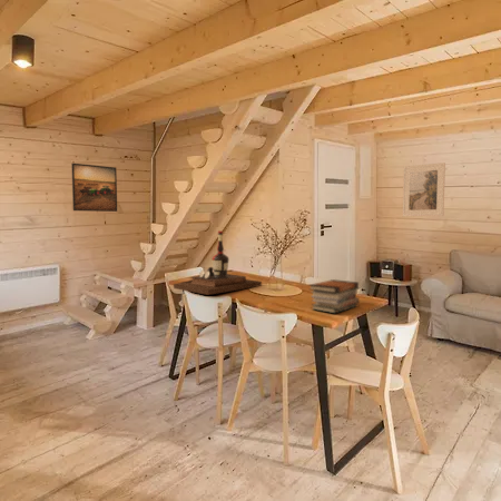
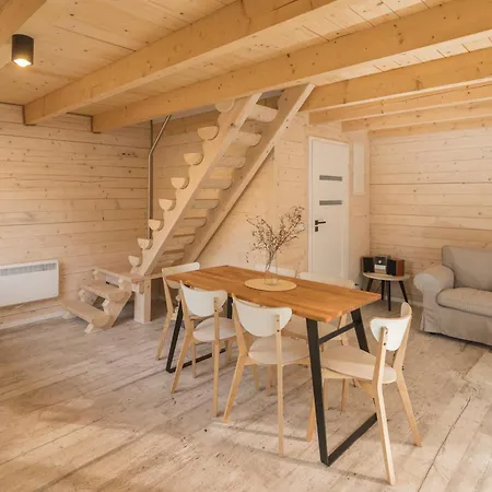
- book stack (334, 295)
- wine bottle (217, 258)
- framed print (423, 190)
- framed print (95, 188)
